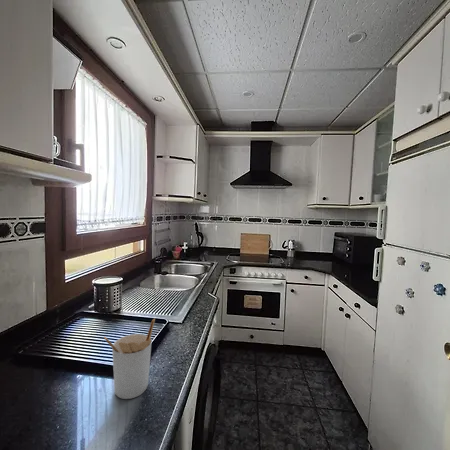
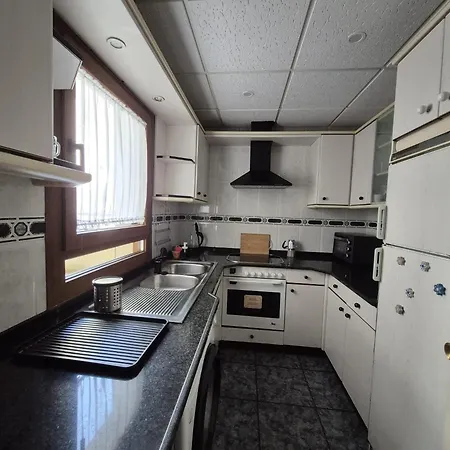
- utensil holder (133, 360)
